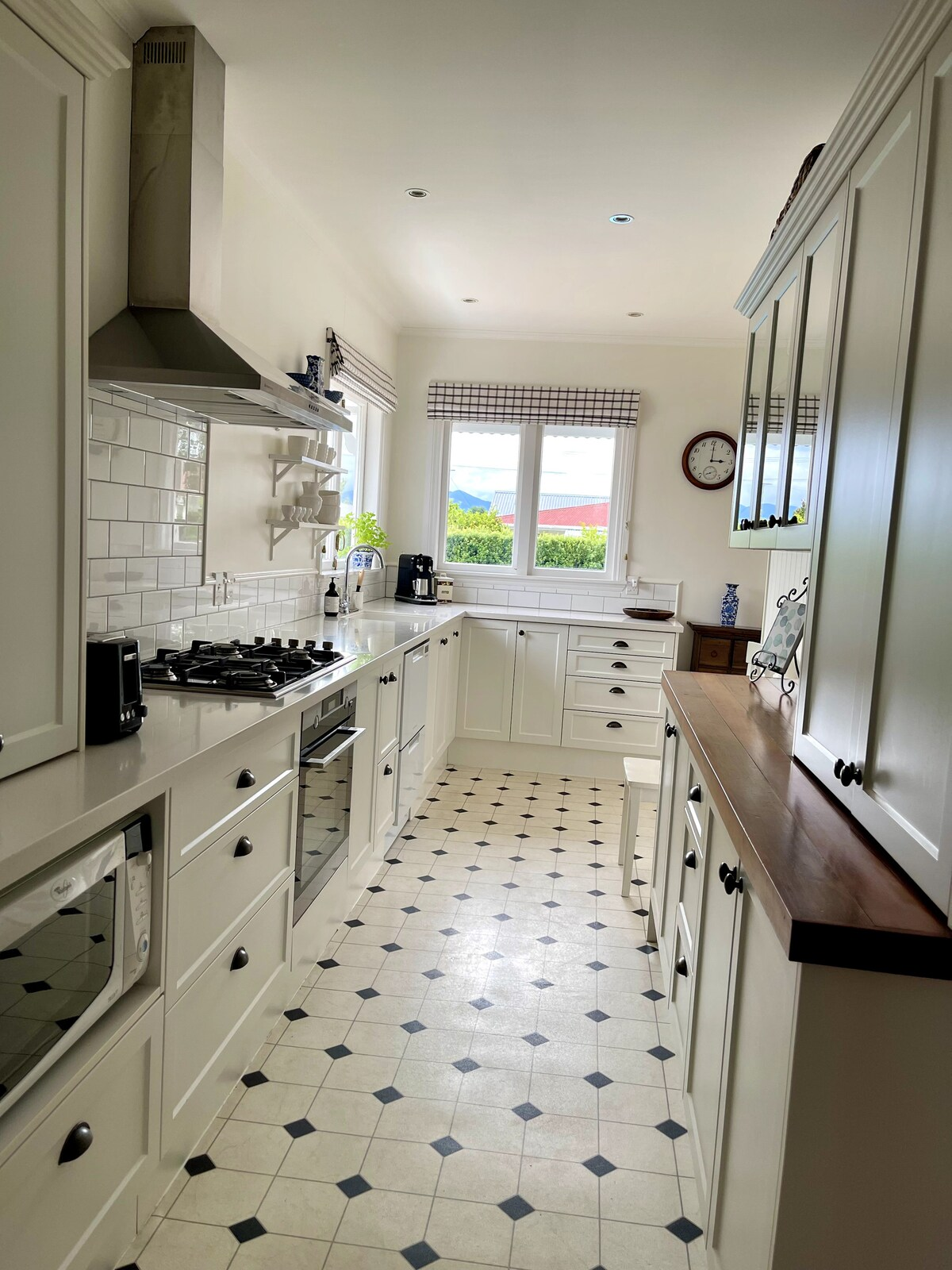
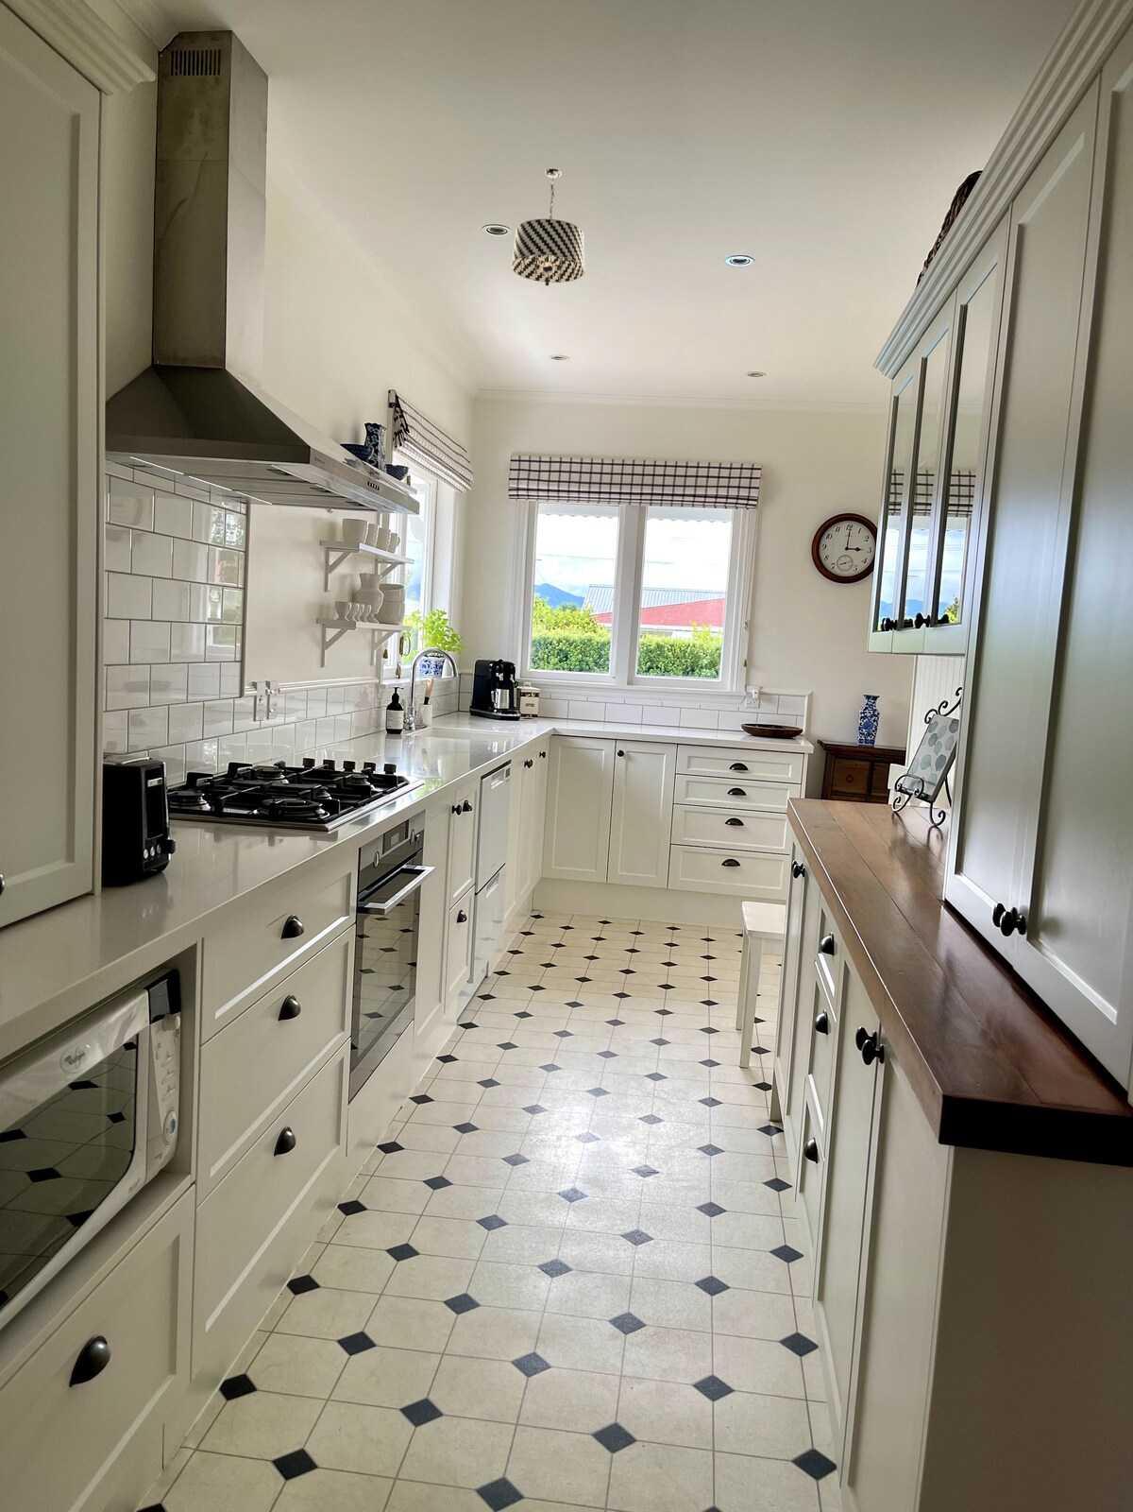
+ pendant light (550, 229)
